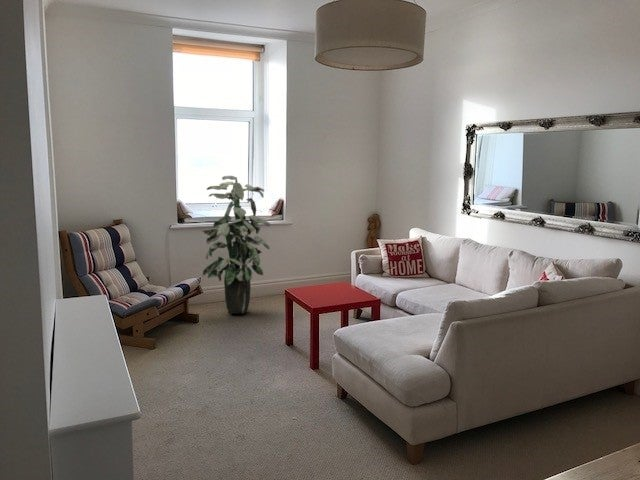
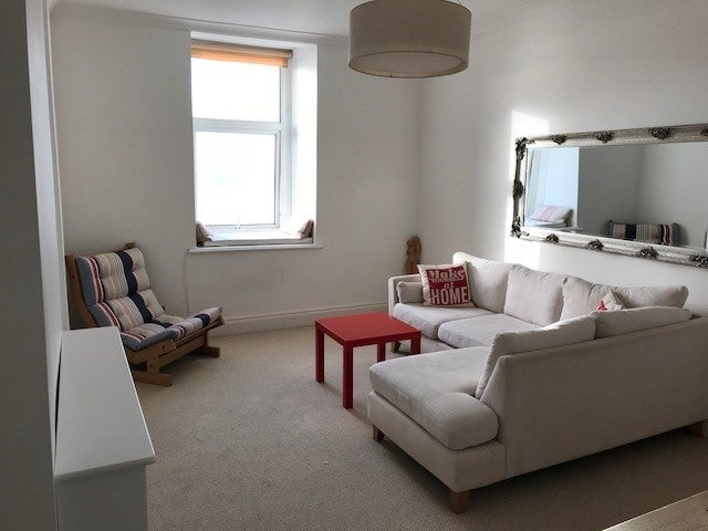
- indoor plant (234, 244)
